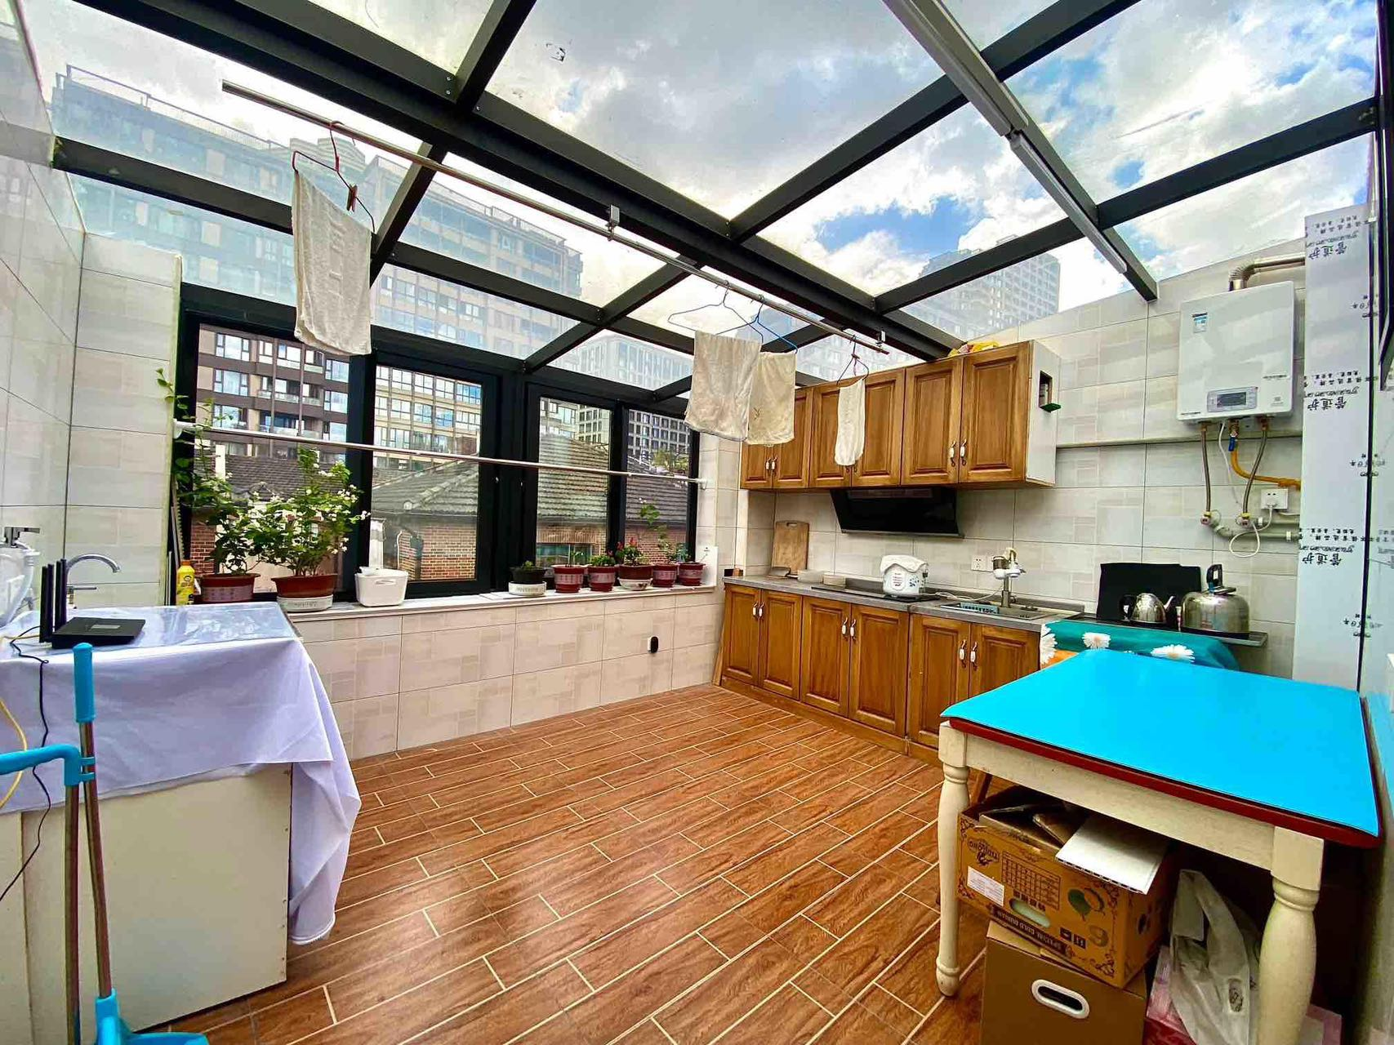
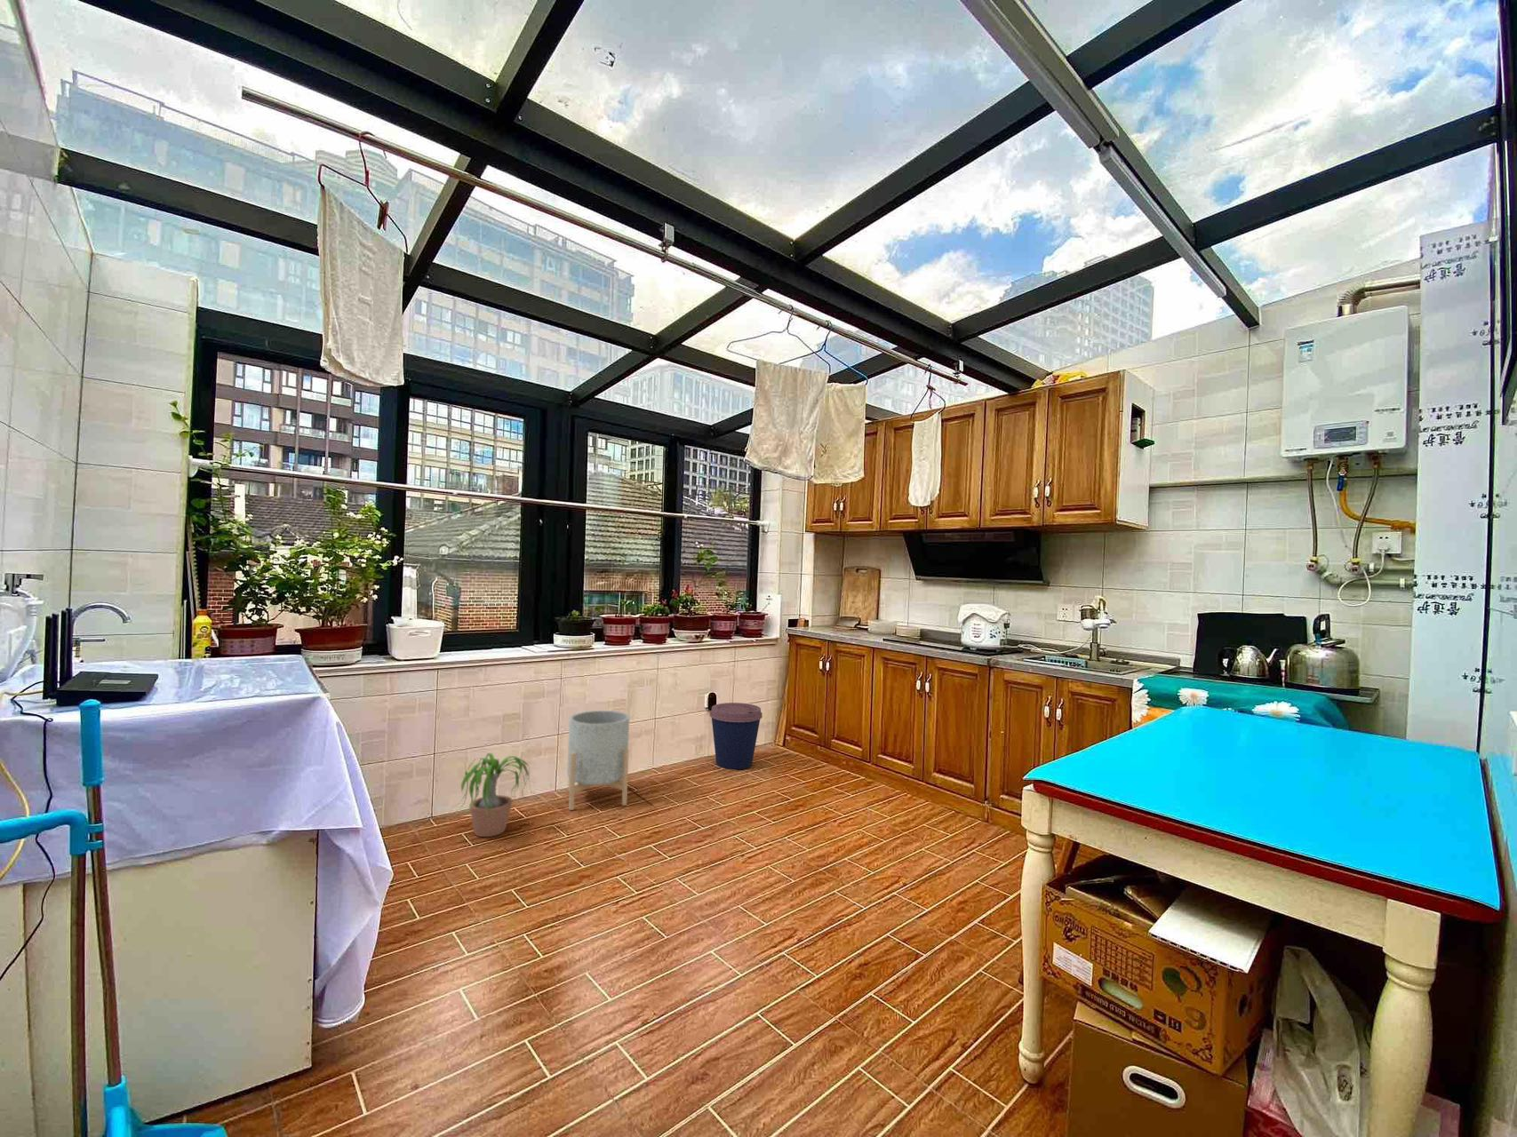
+ coffee cup (735, 736)
+ planter (598, 757)
+ potted plant (495, 791)
